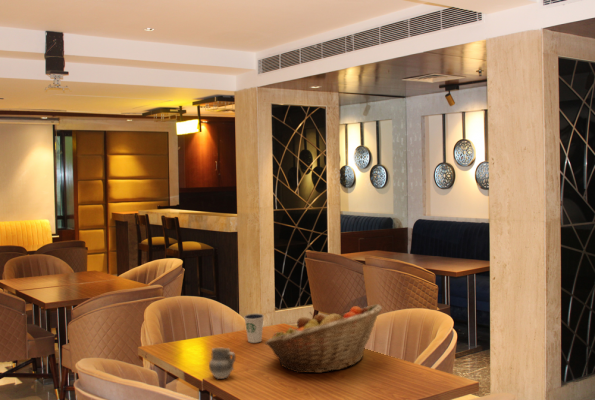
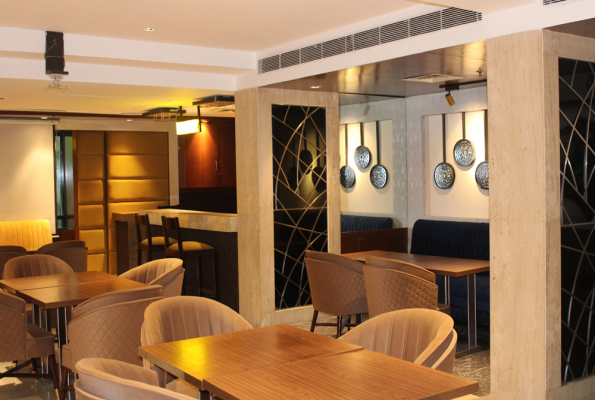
- fruit basket (325, 333)
- dixie cup (254, 328)
- cup (223, 362)
